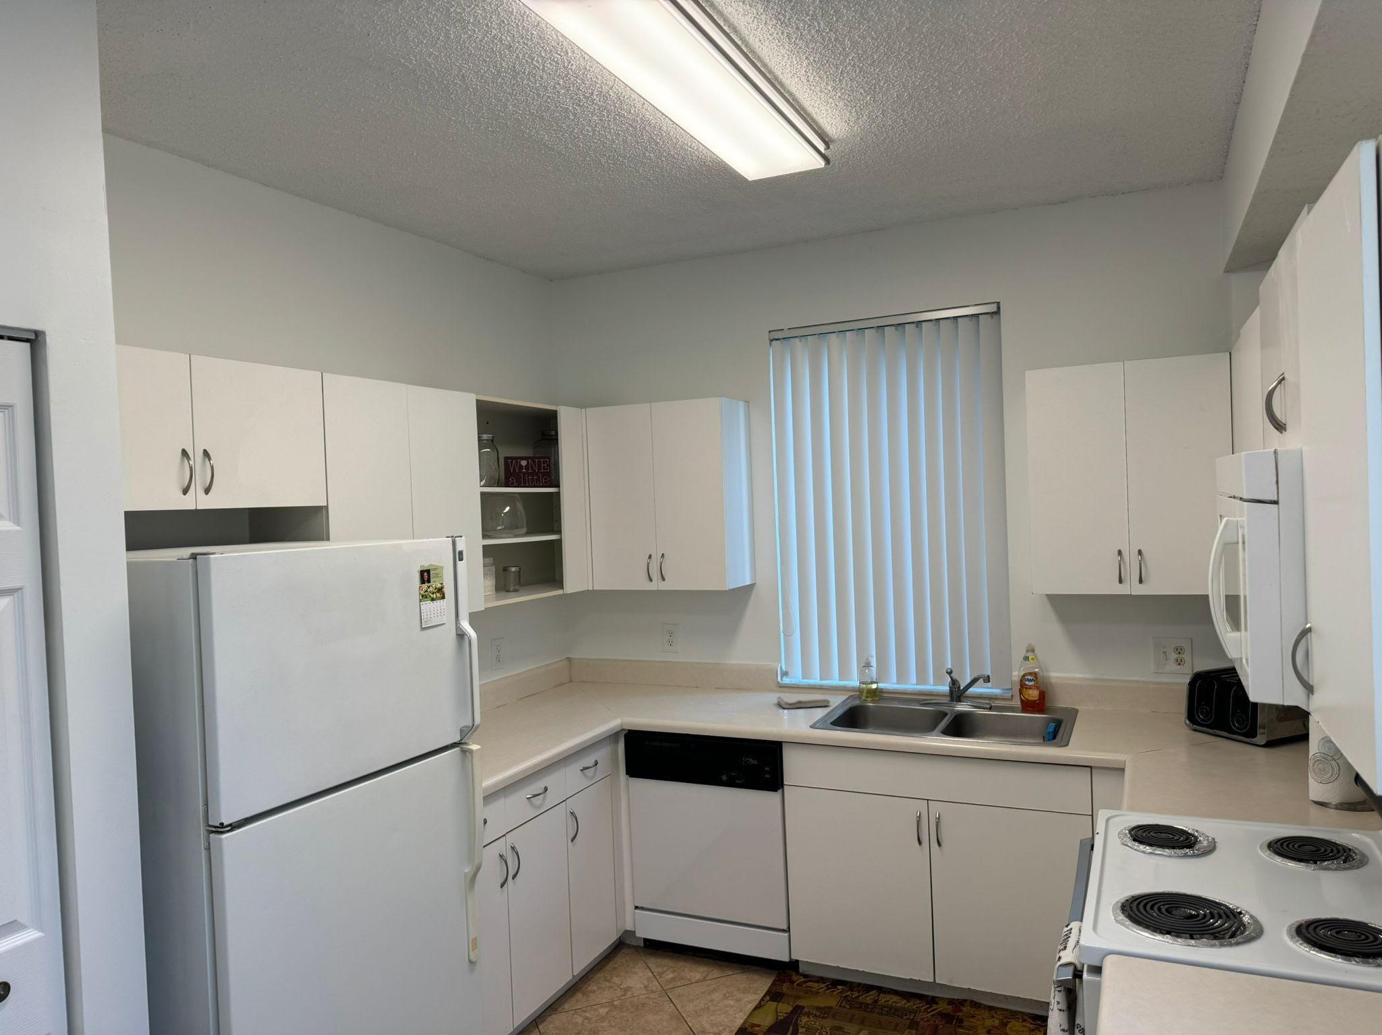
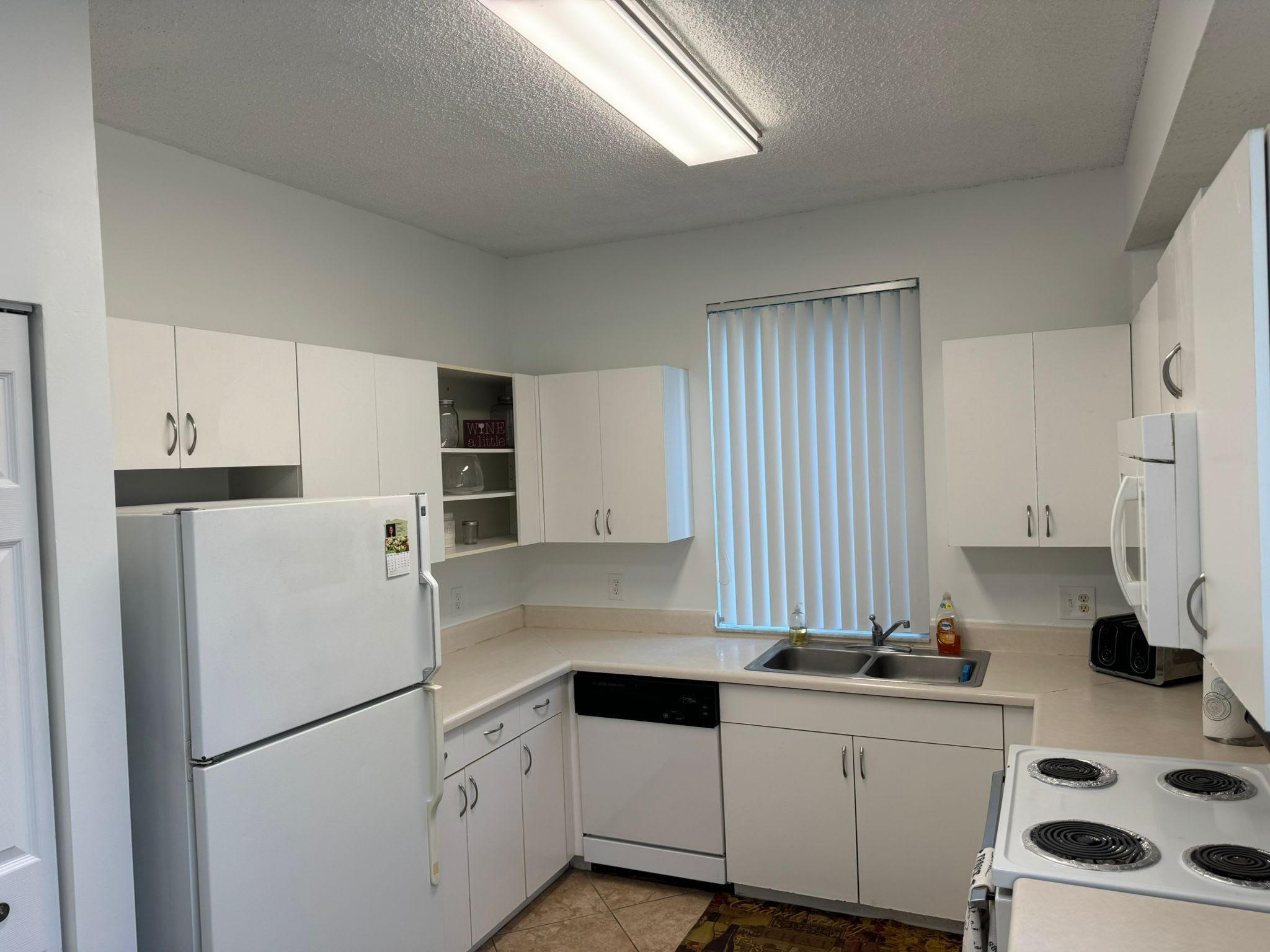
- washcloth (802, 700)
